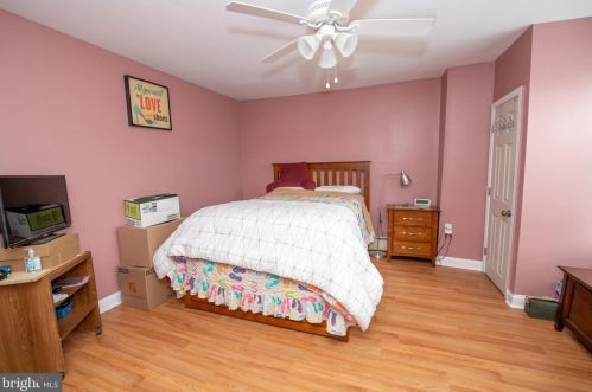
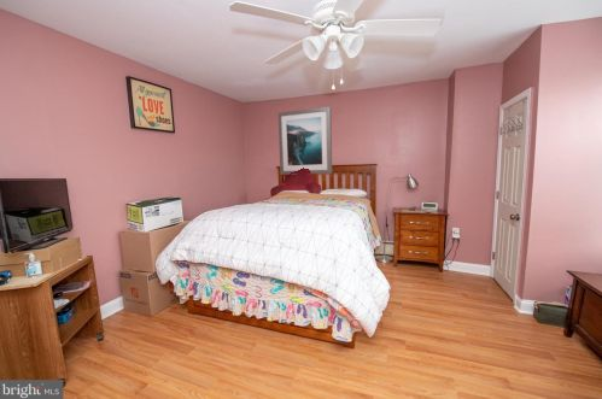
+ wall art (304, 142)
